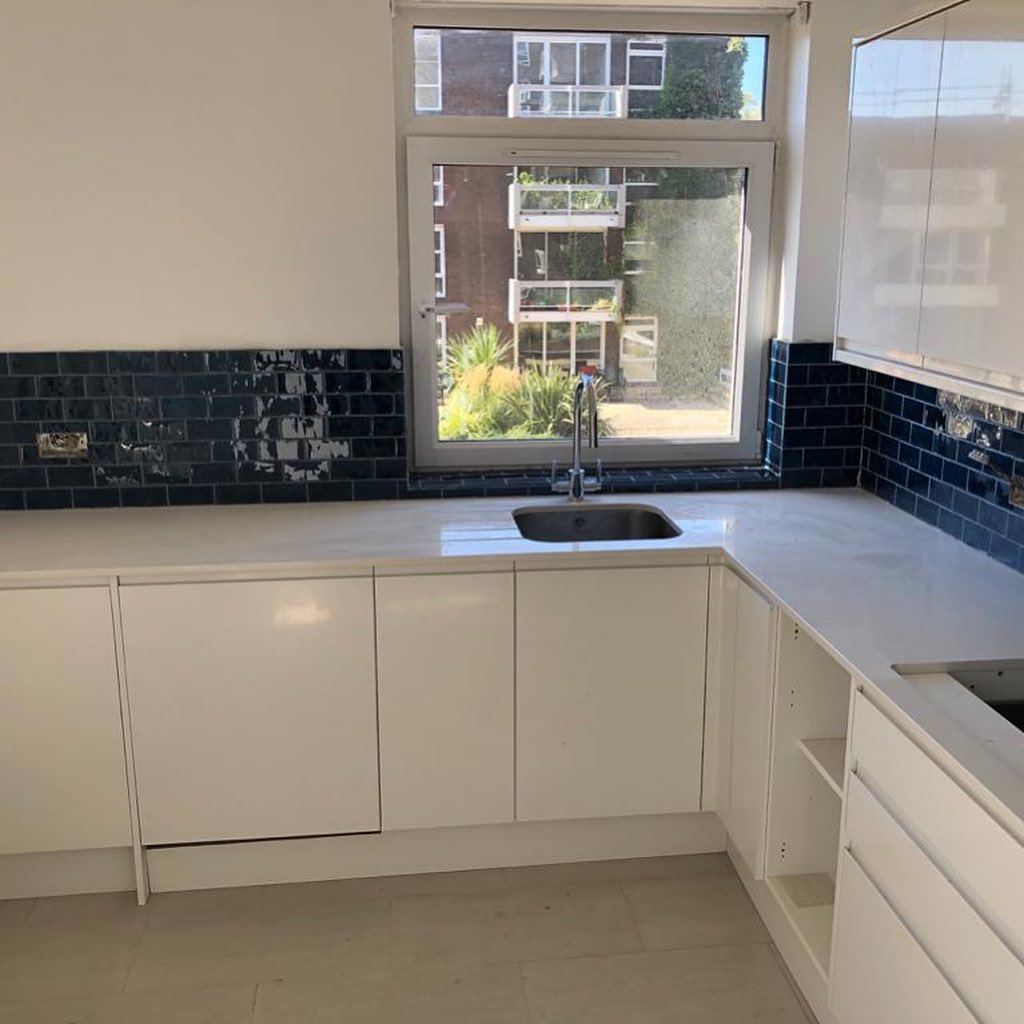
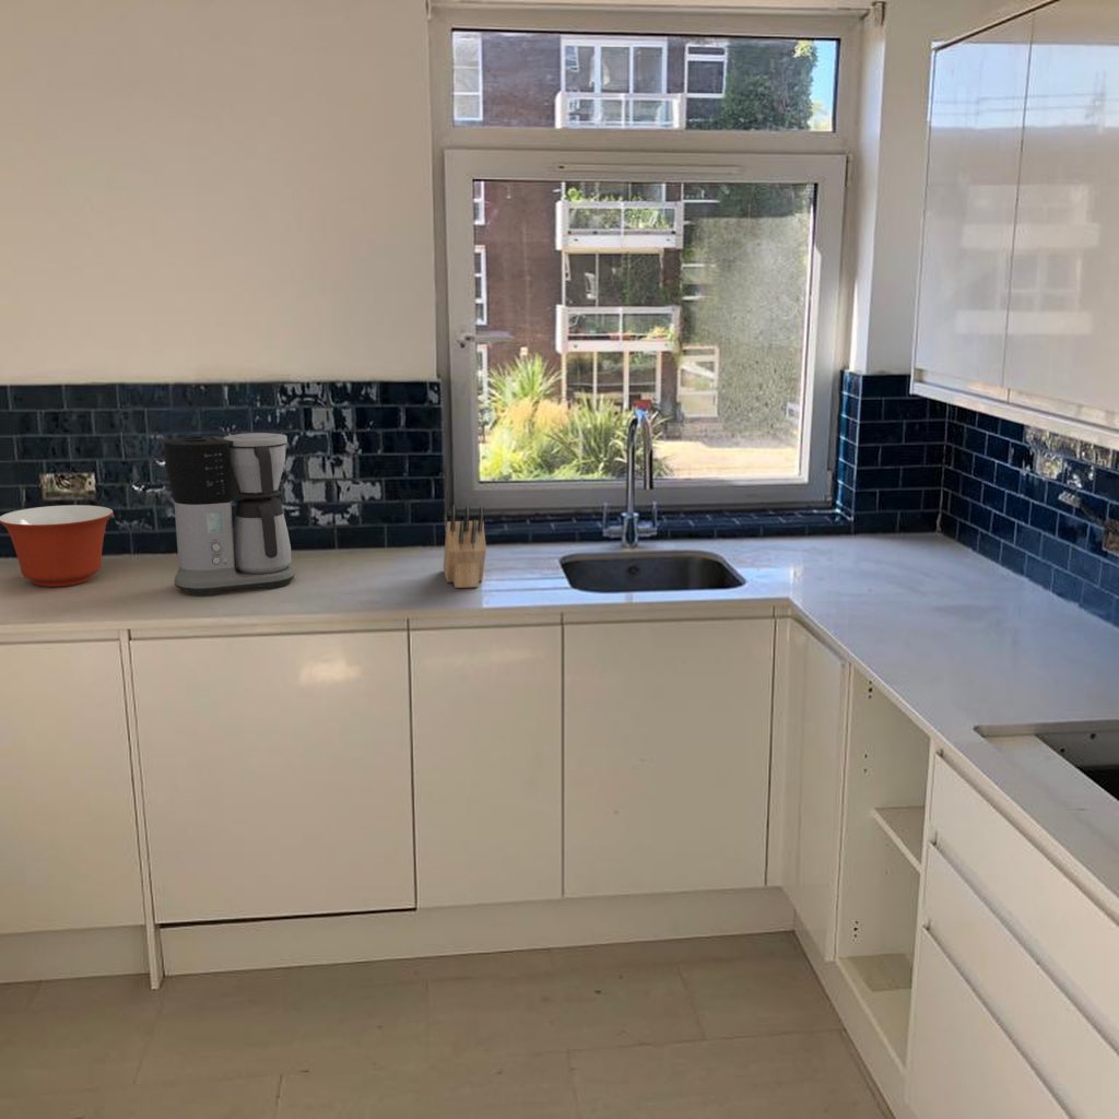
+ coffee maker (231, 513)
+ knife block (463, 540)
+ mixing bowl (59, 547)
